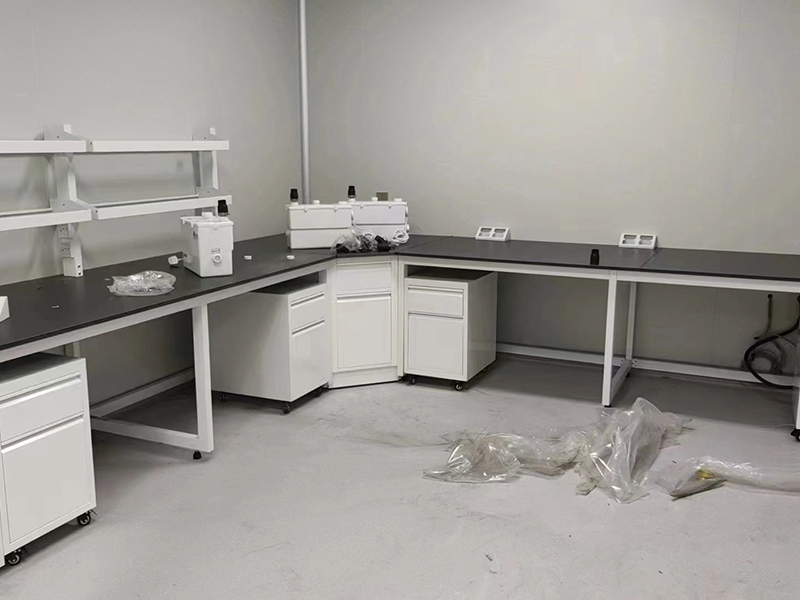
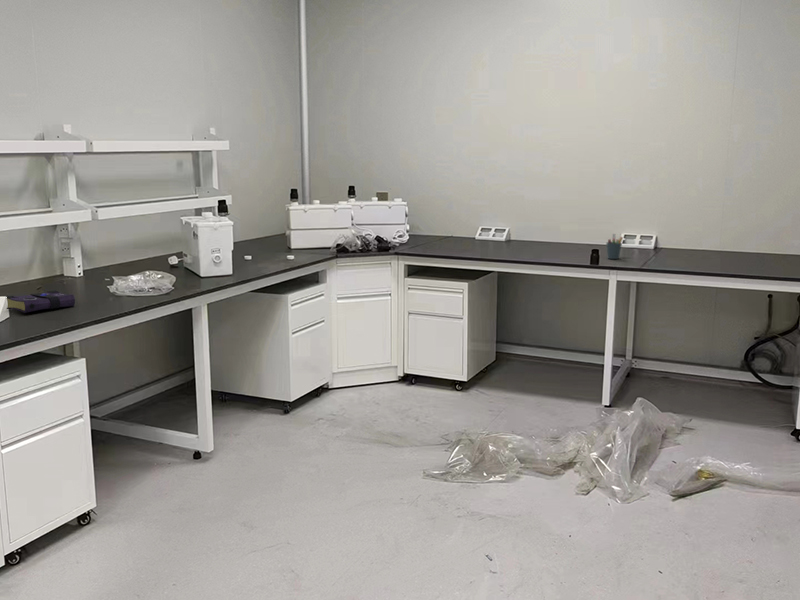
+ pen holder (614, 246)
+ book (40, 301)
